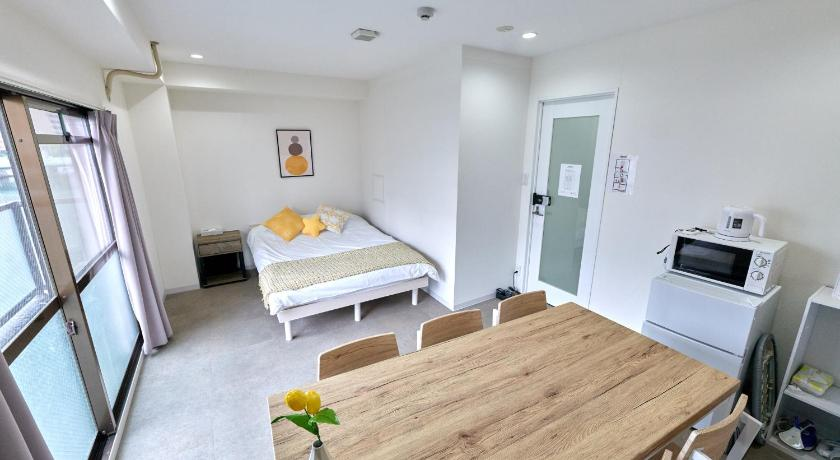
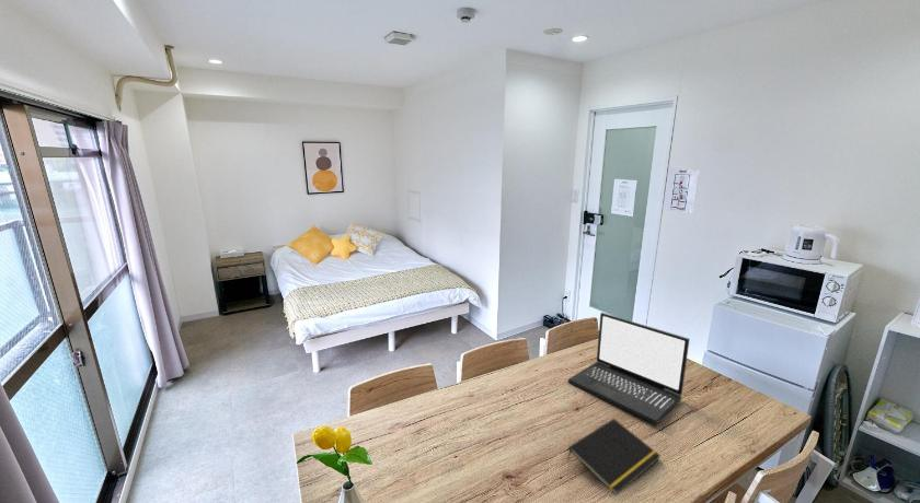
+ notepad (614, 453)
+ laptop (625, 361)
